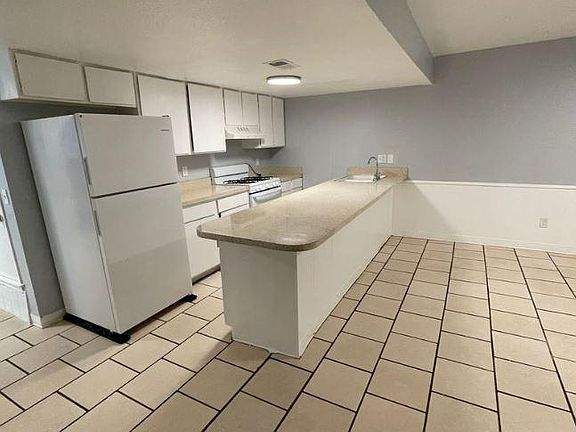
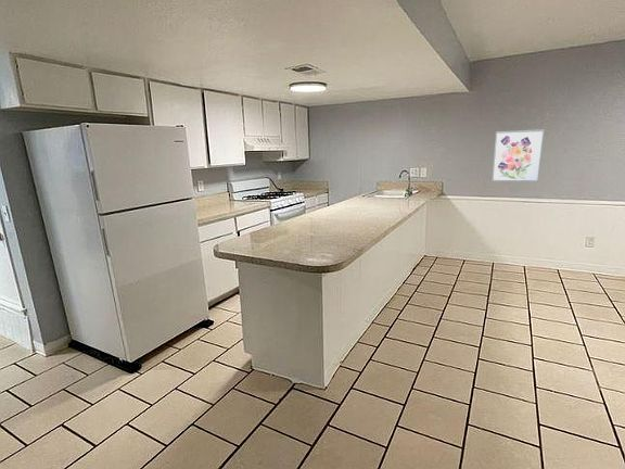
+ wall art (516, 156)
